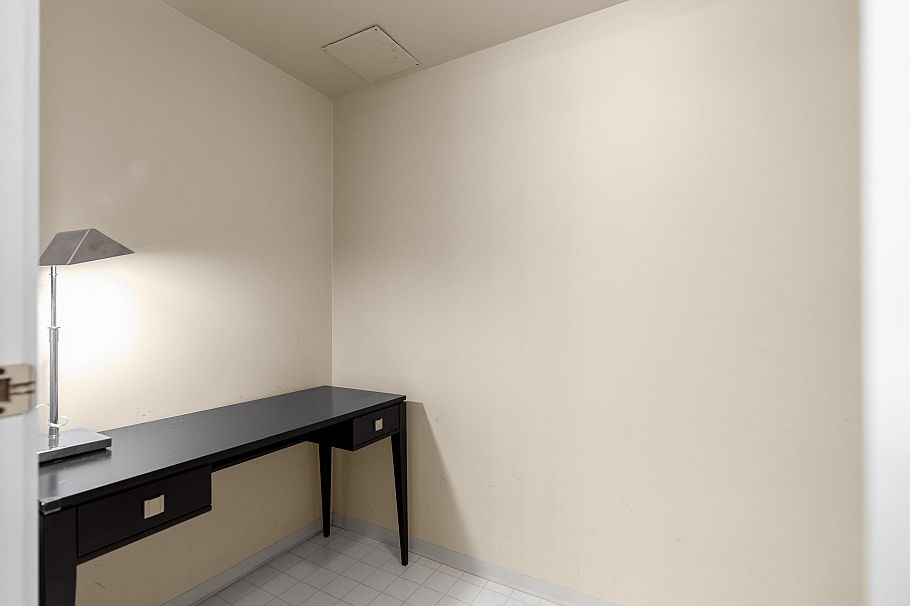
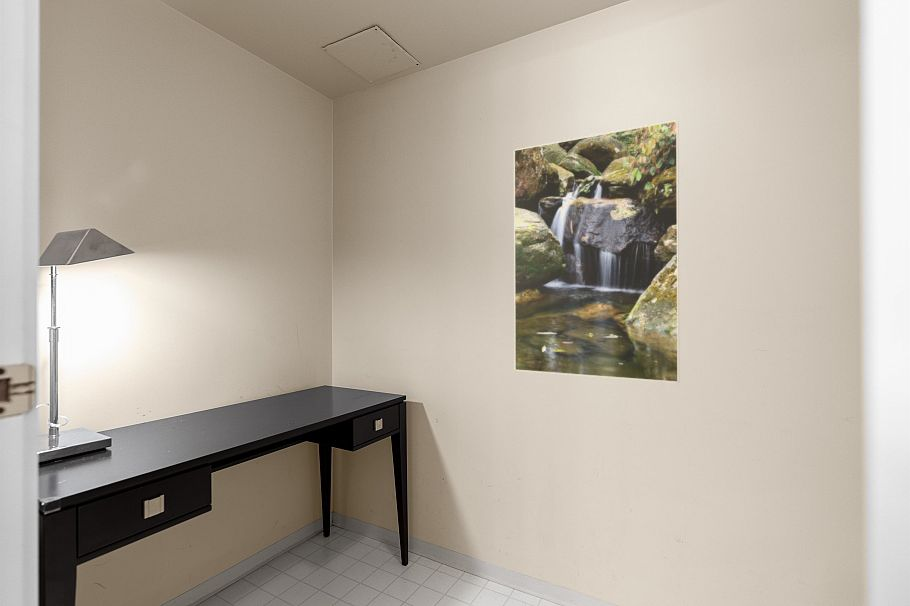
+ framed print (589, 256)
